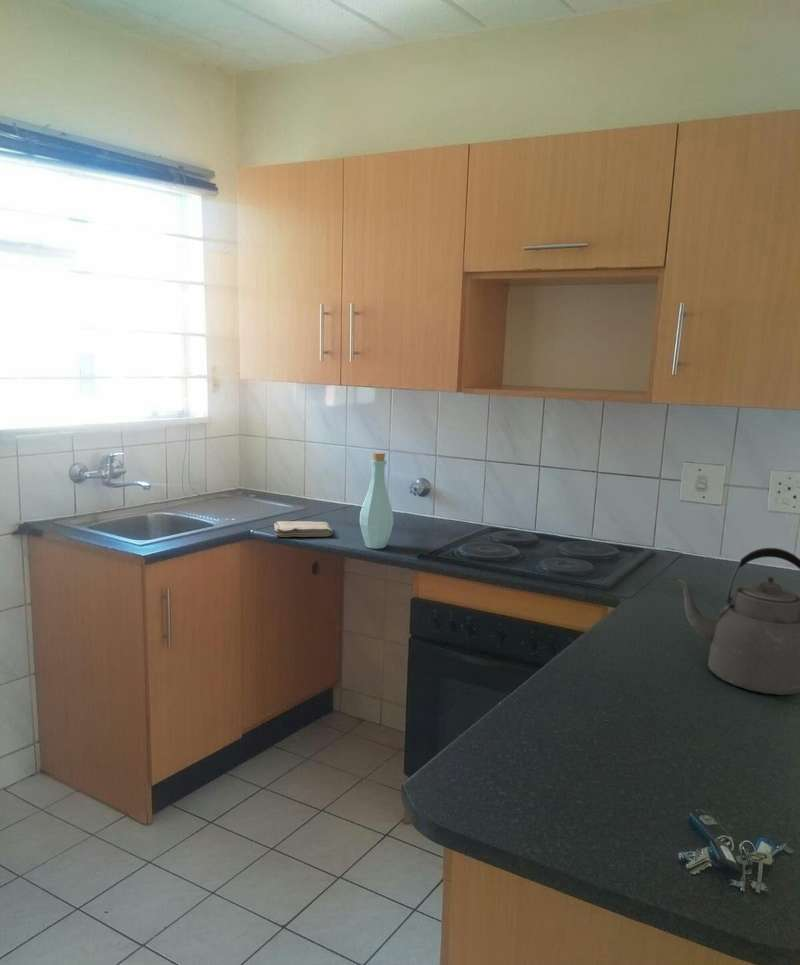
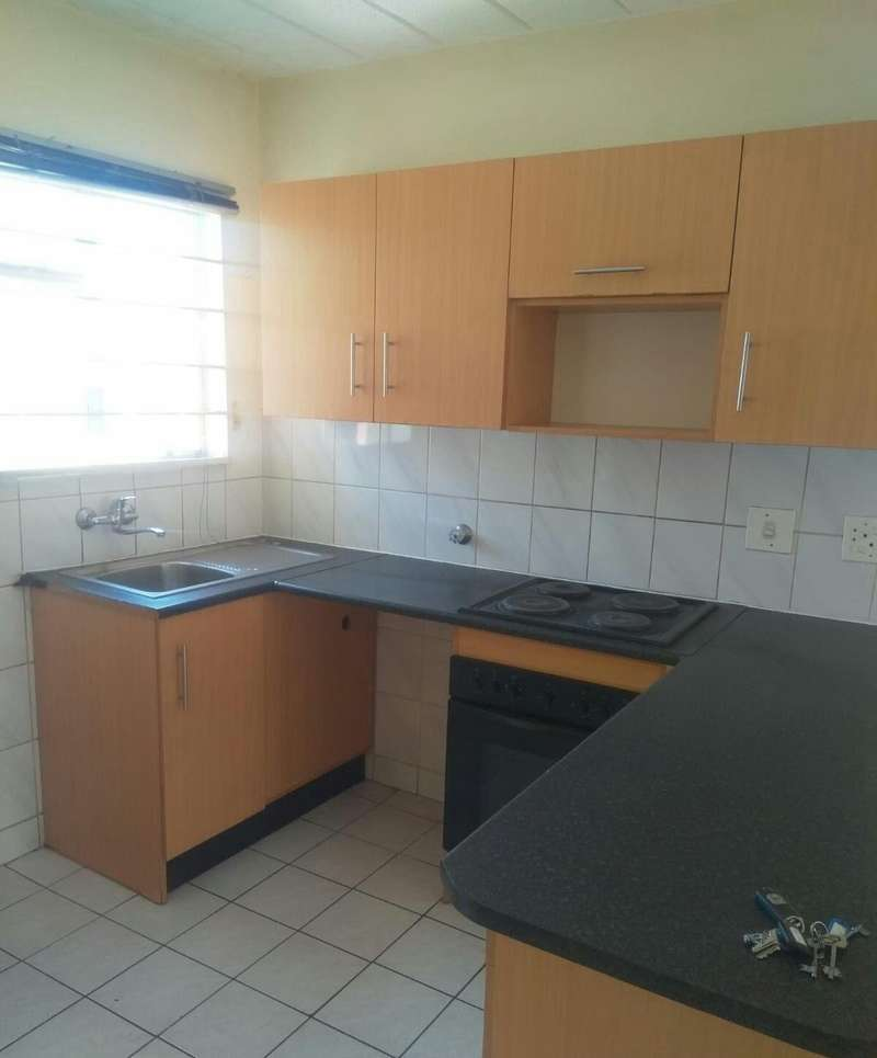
- washcloth (302, 528)
- bottle (377, 499)
- kettle (741, 609)
